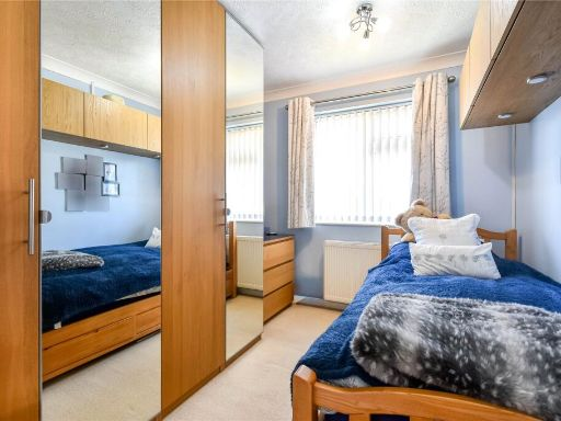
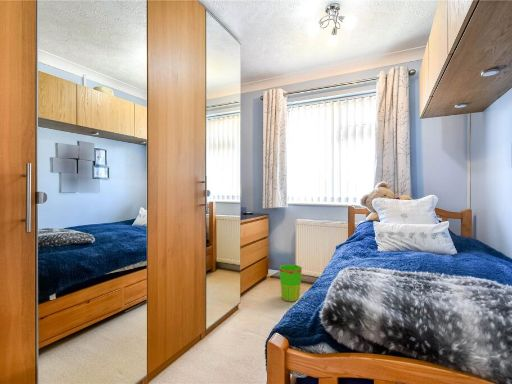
+ waste bin (290, 282)
